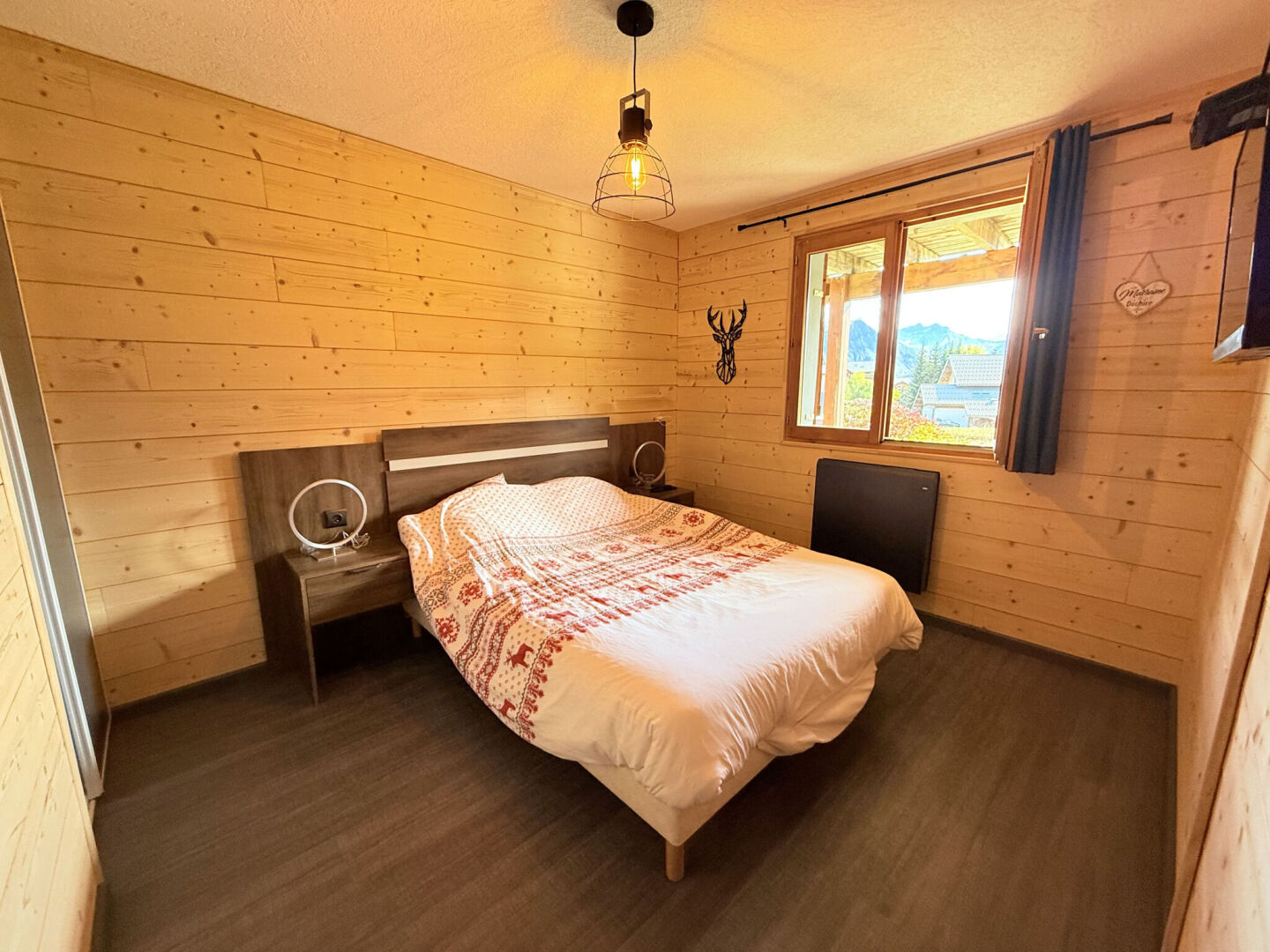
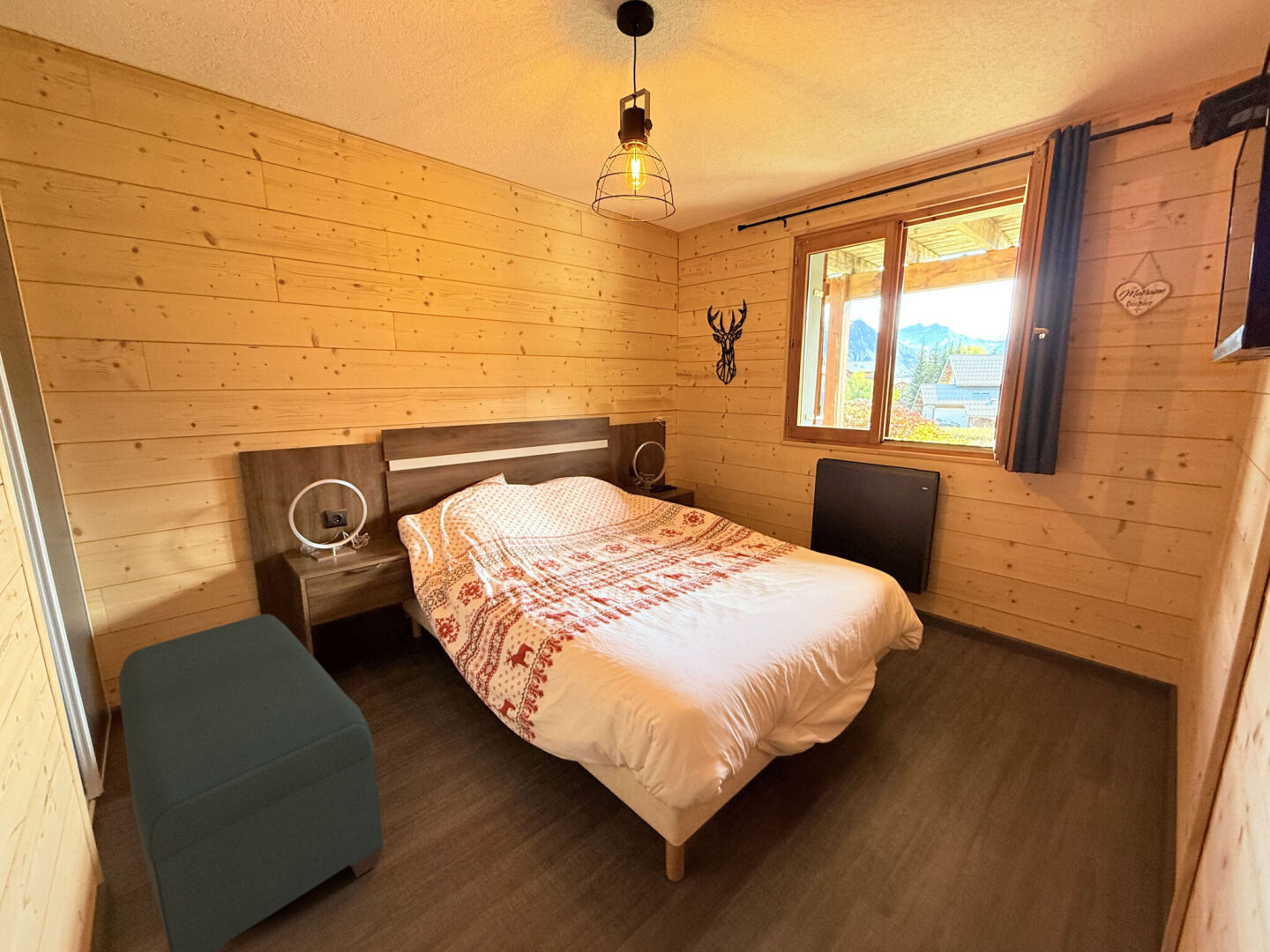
+ bench (240, 747)
